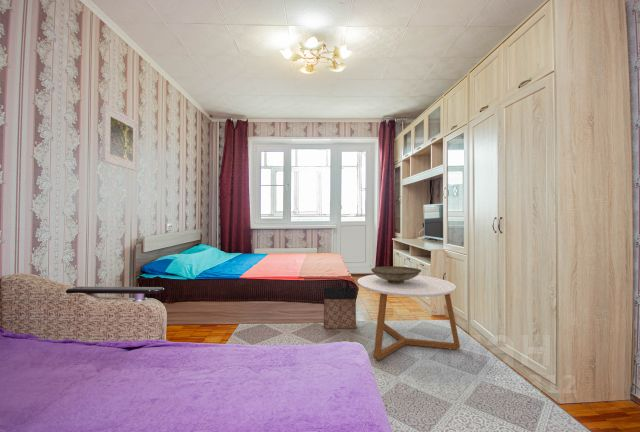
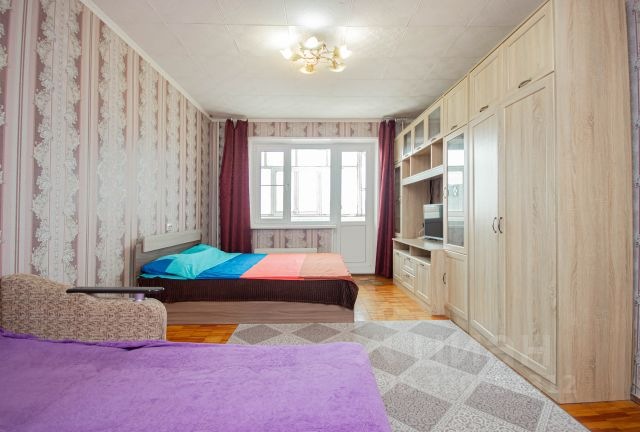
- bag (339, 305)
- decorative bowl (395, 275)
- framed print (121, 140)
- coffee table (407, 296)
